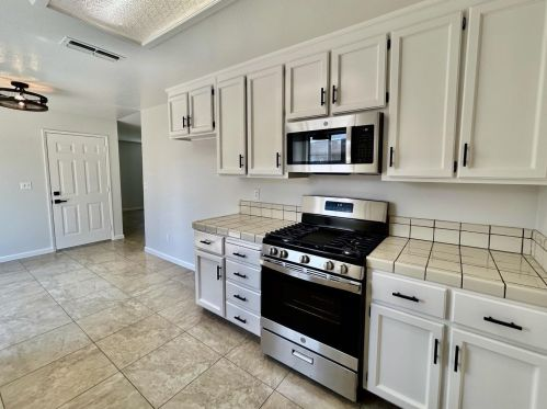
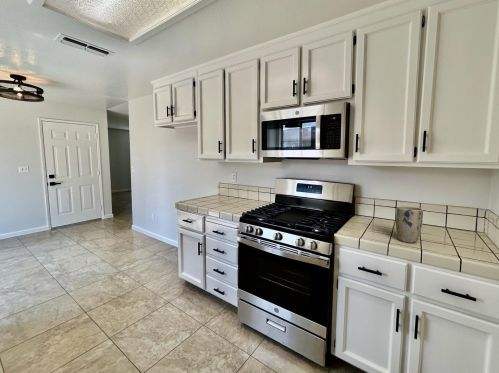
+ plant pot (408, 224)
